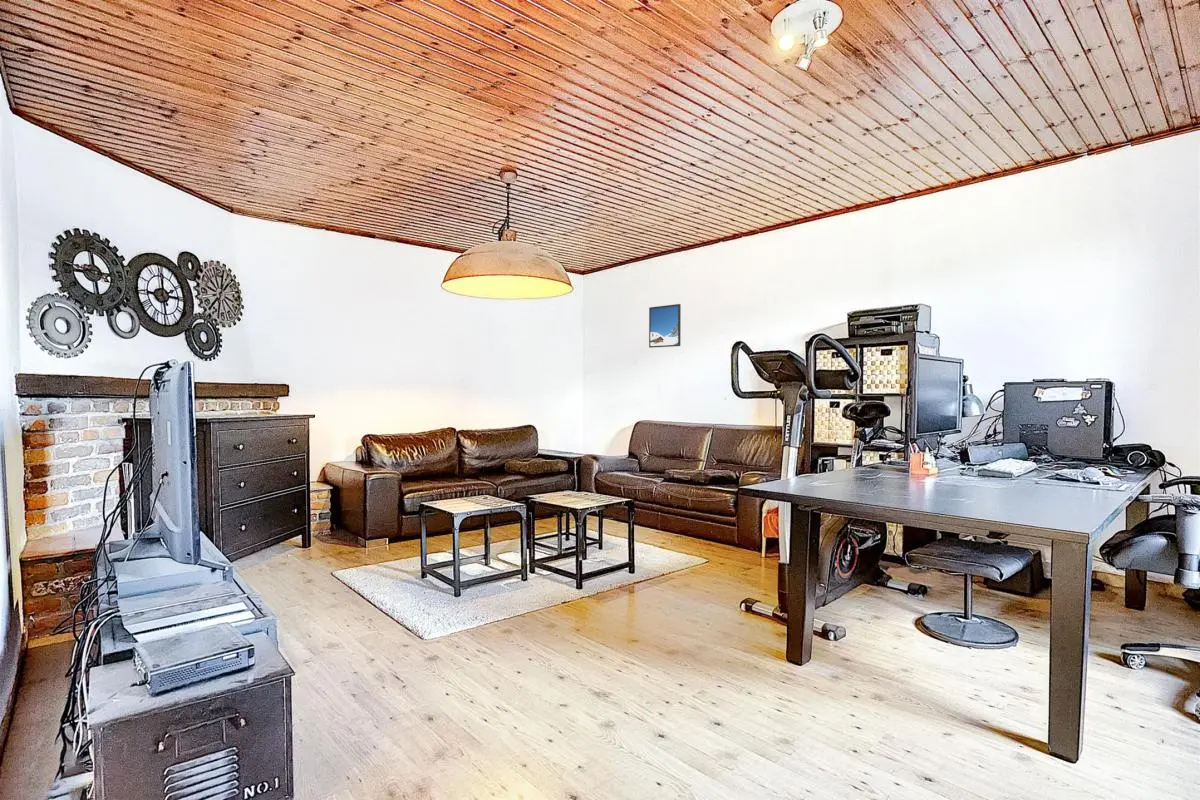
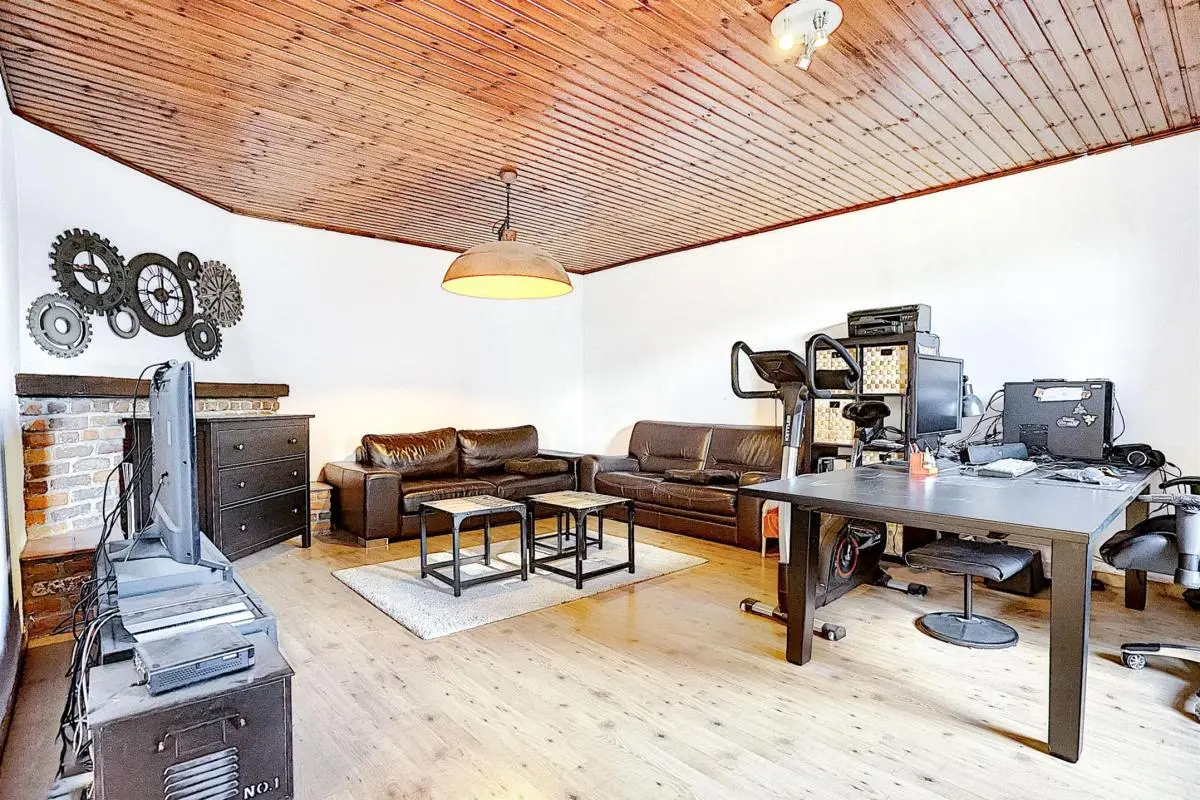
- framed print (664, 326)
